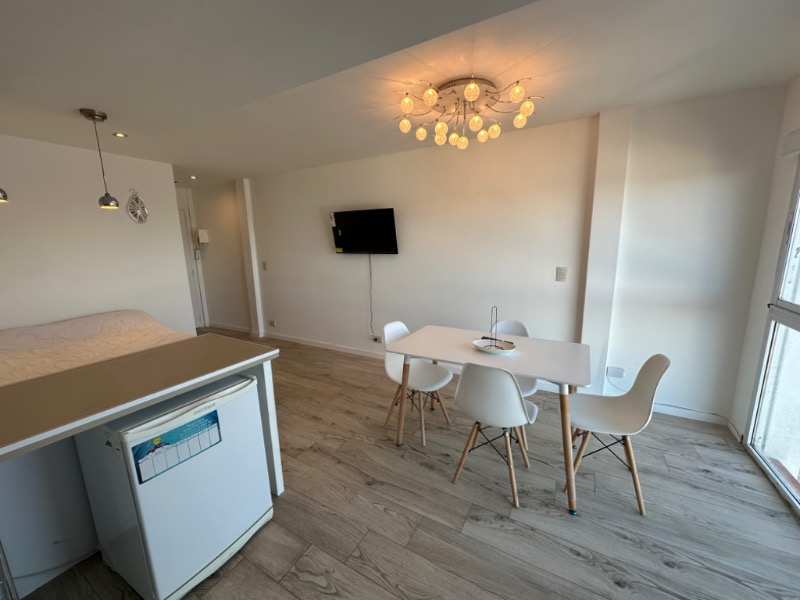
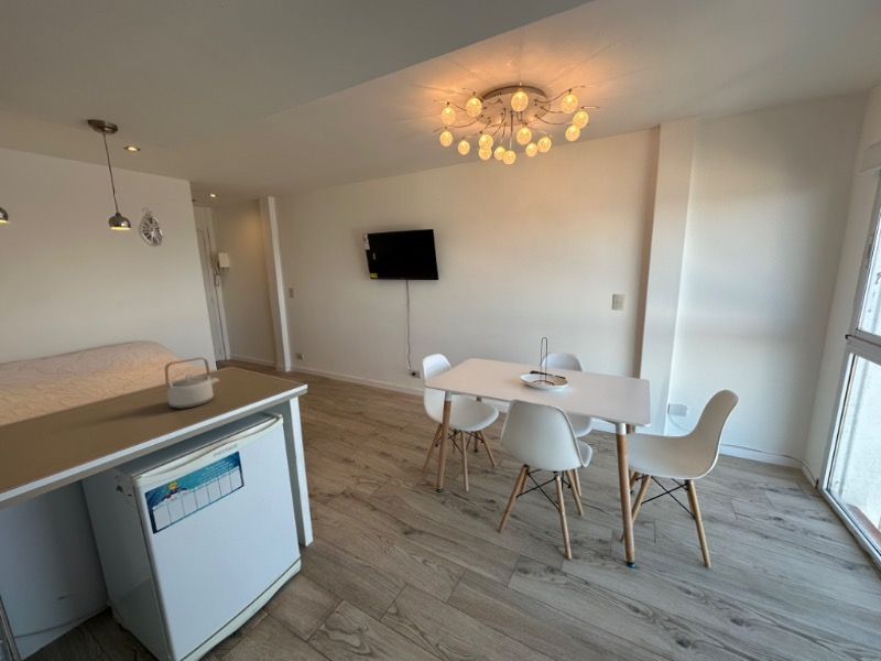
+ teapot (193, 380)
